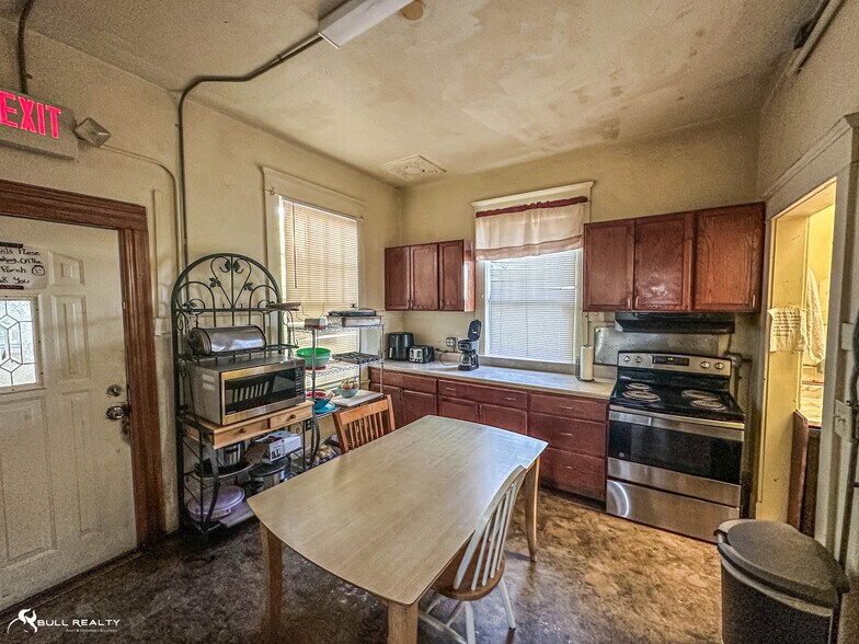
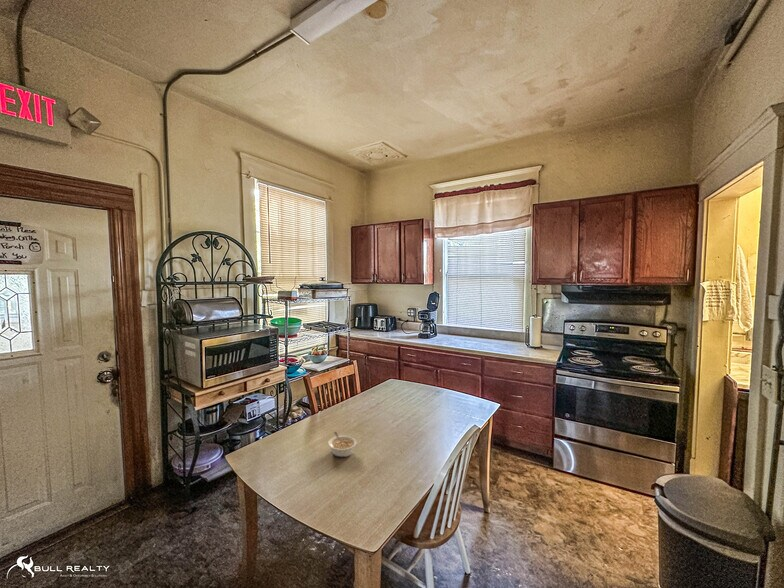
+ legume (341, 445)
